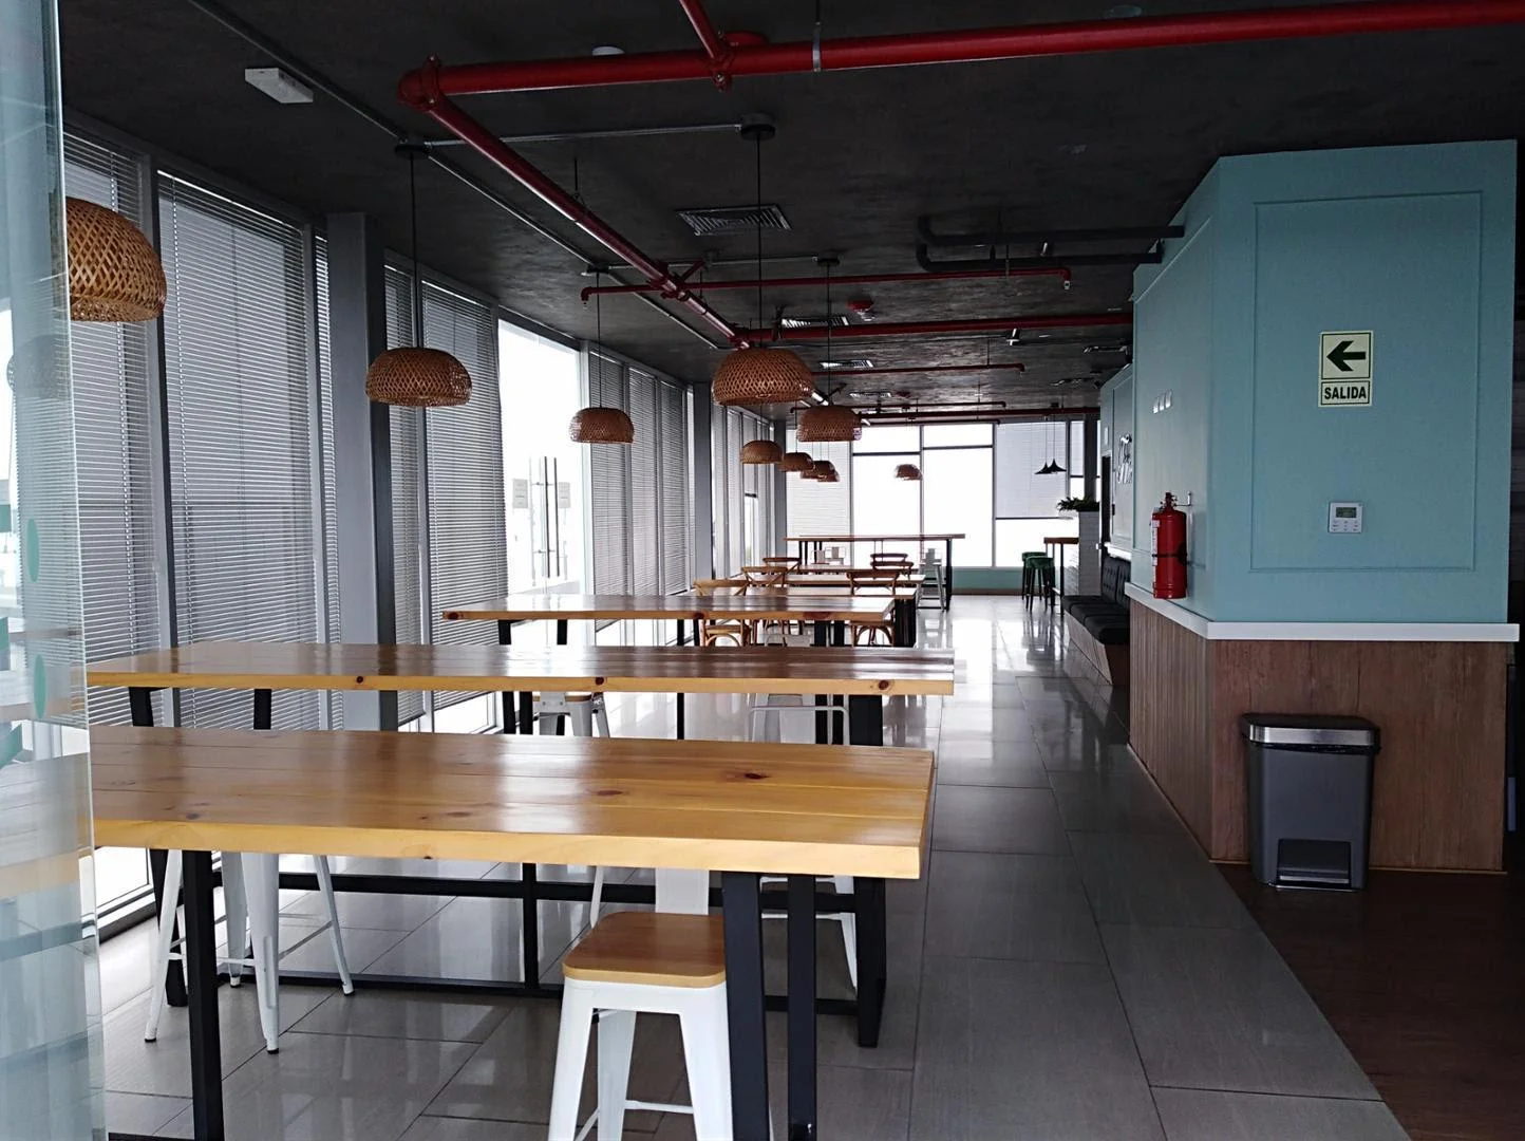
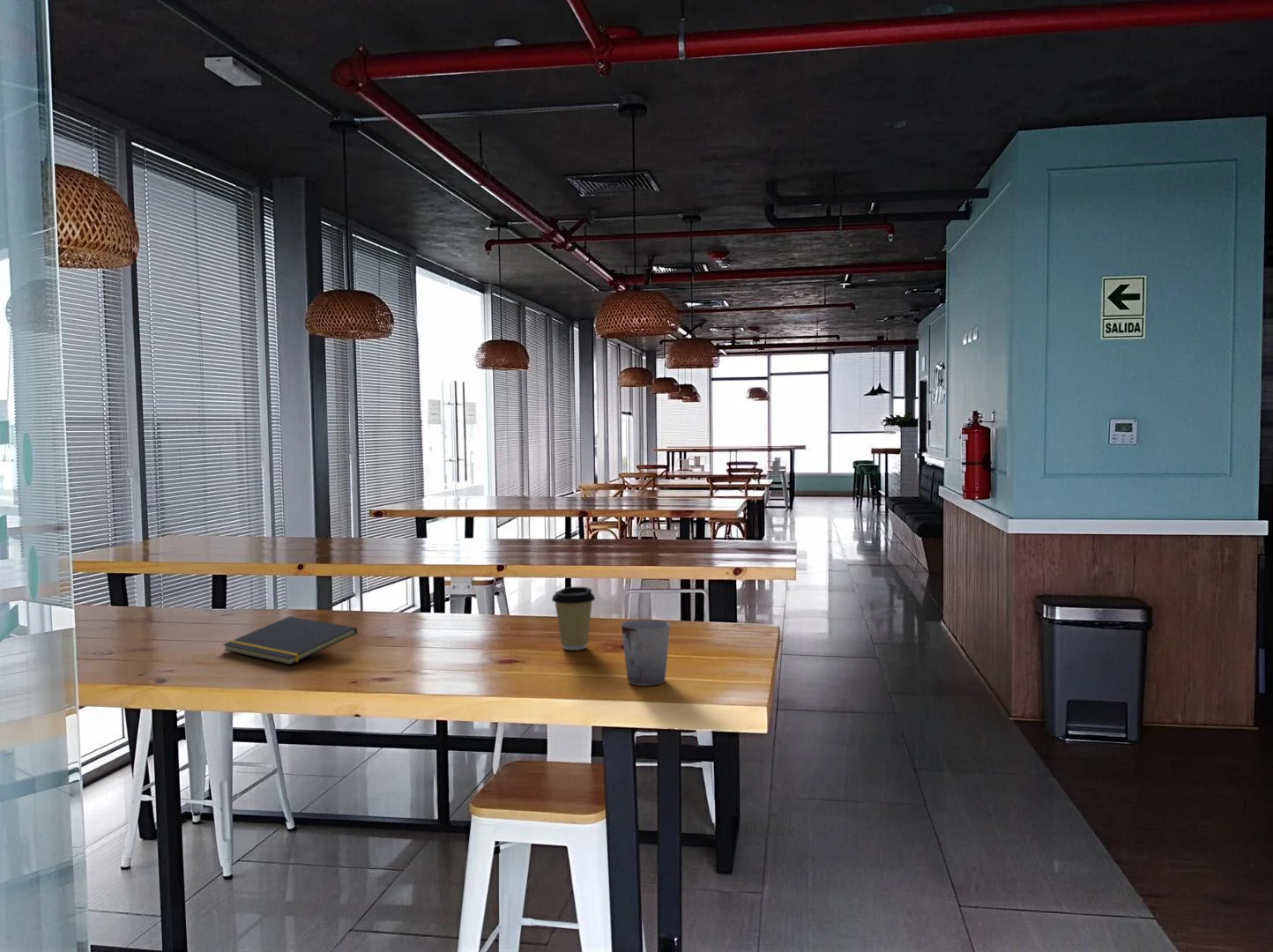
+ cup (643, 654)
+ coffee cup (573, 618)
+ notepad (290, 638)
